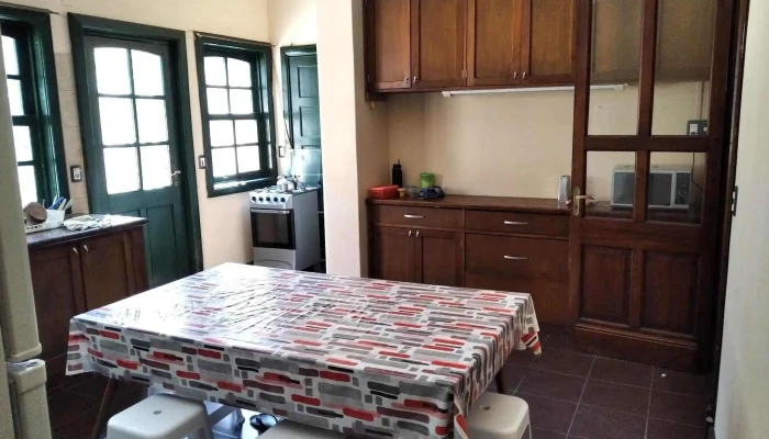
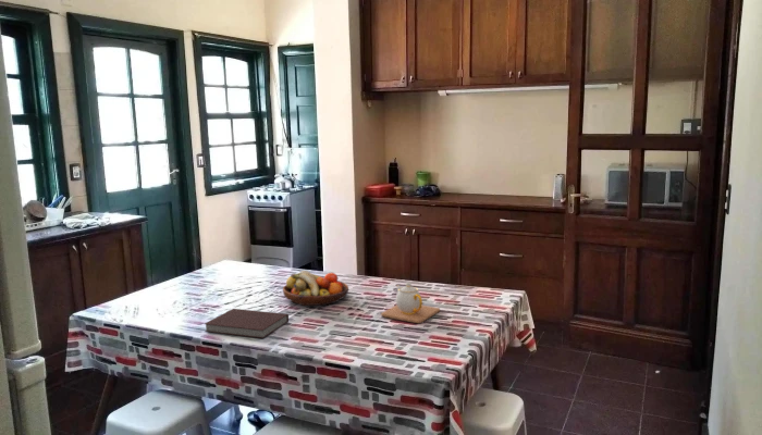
+ teapot (410, 297)
+ notebook (247, 322)
+ fruit bowl (315, 285)
